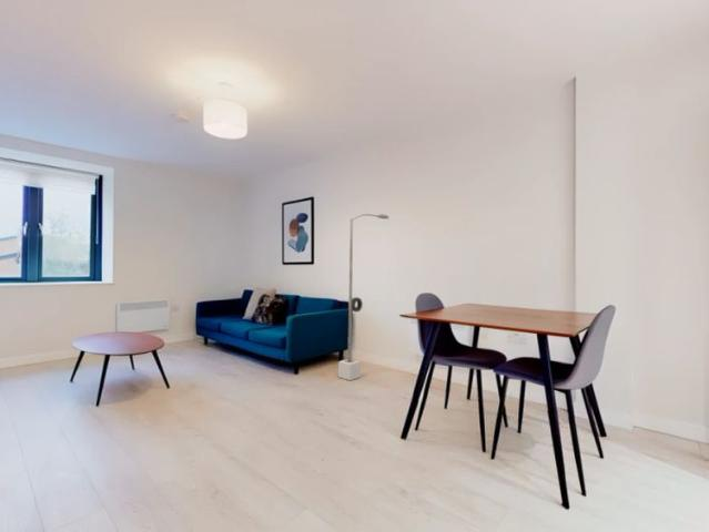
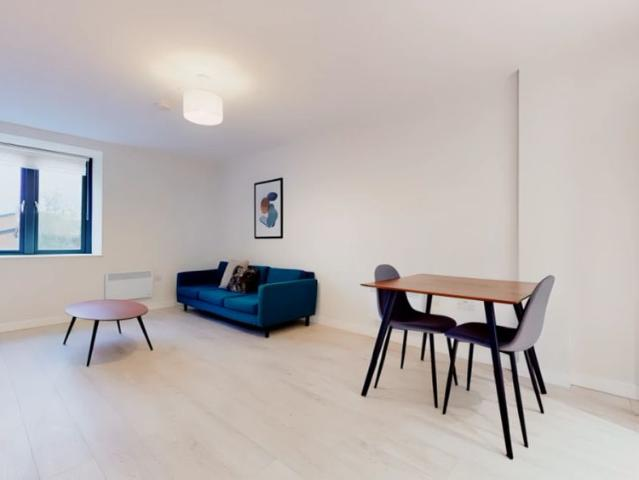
- street lamp (359, 298)
